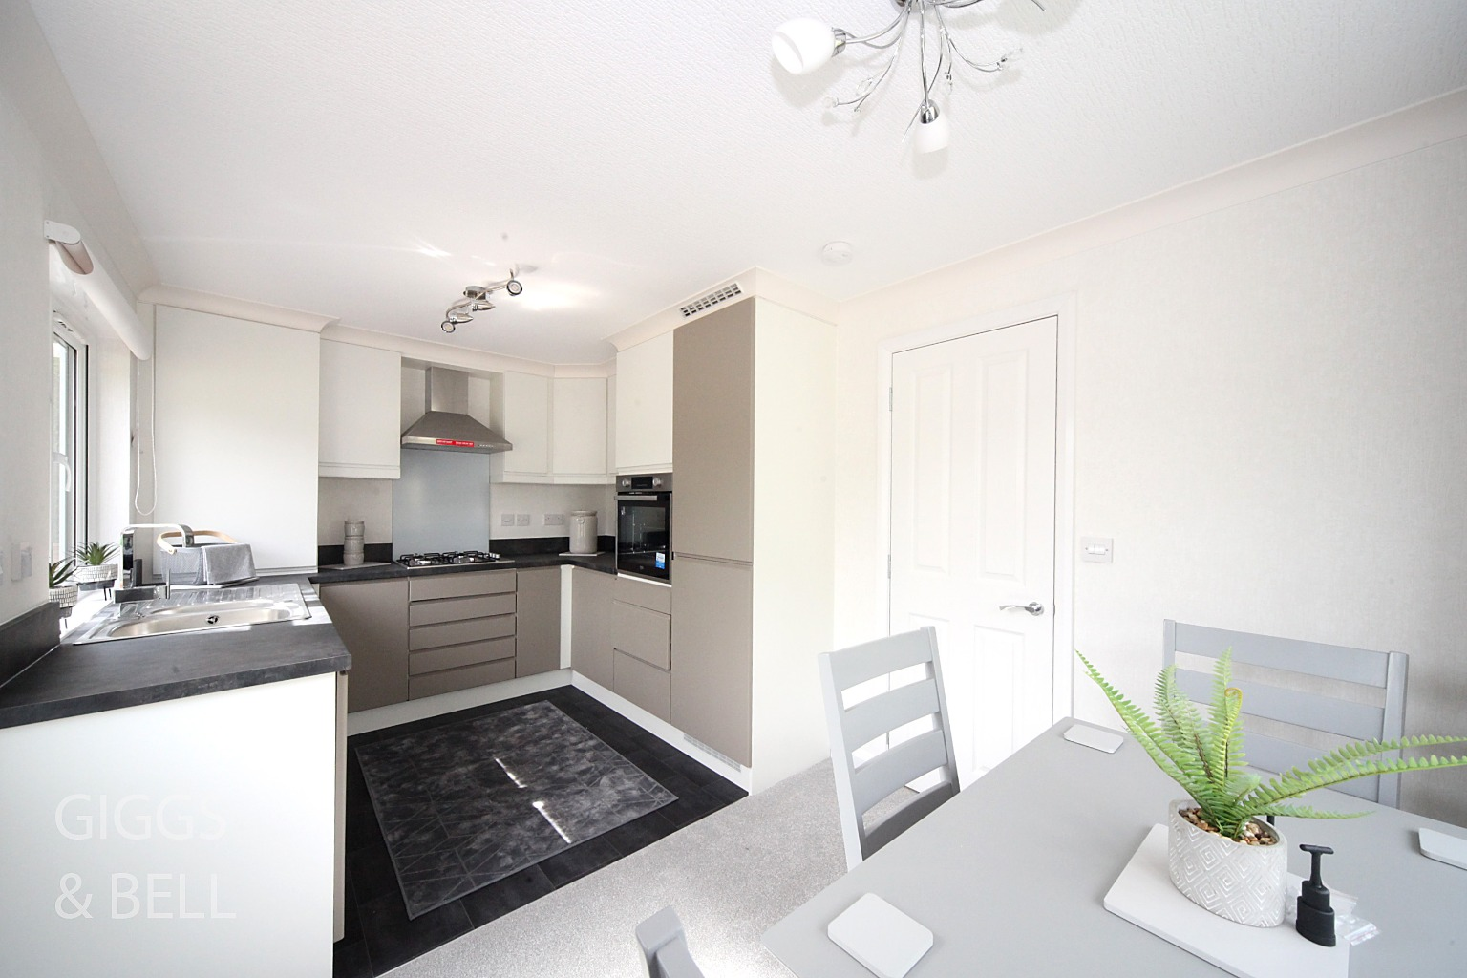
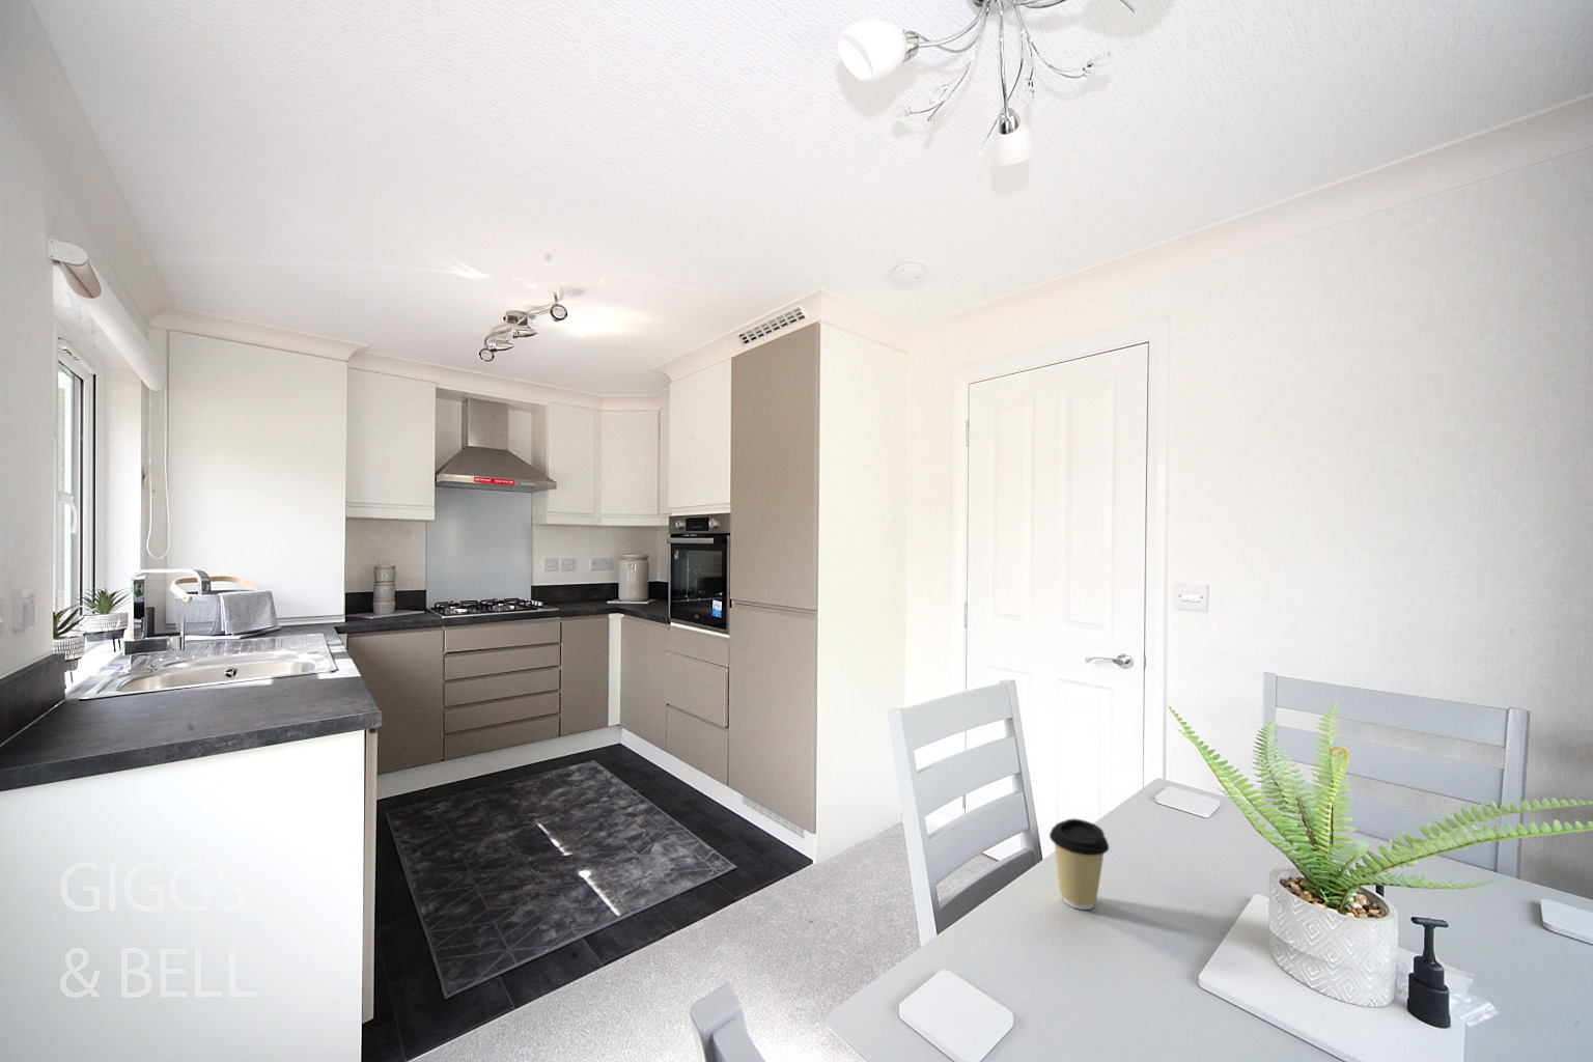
+ coffee cup (1077, 864)
